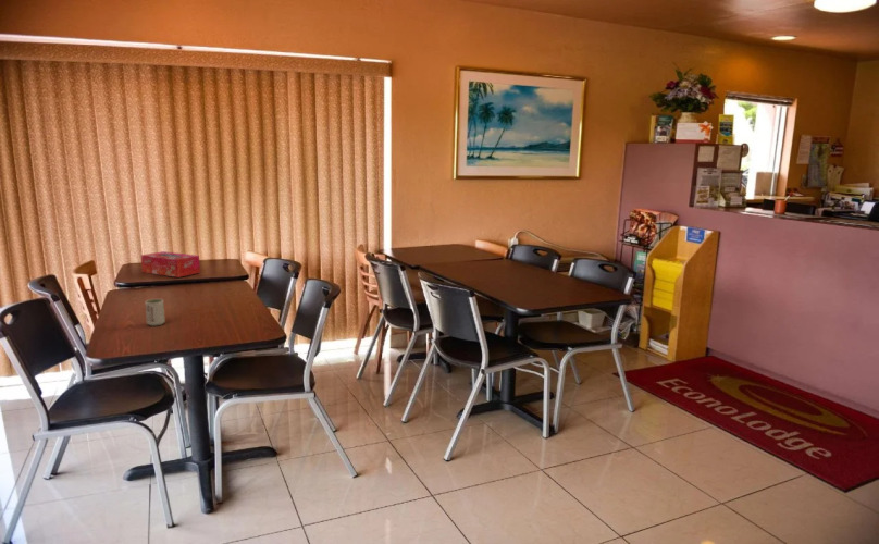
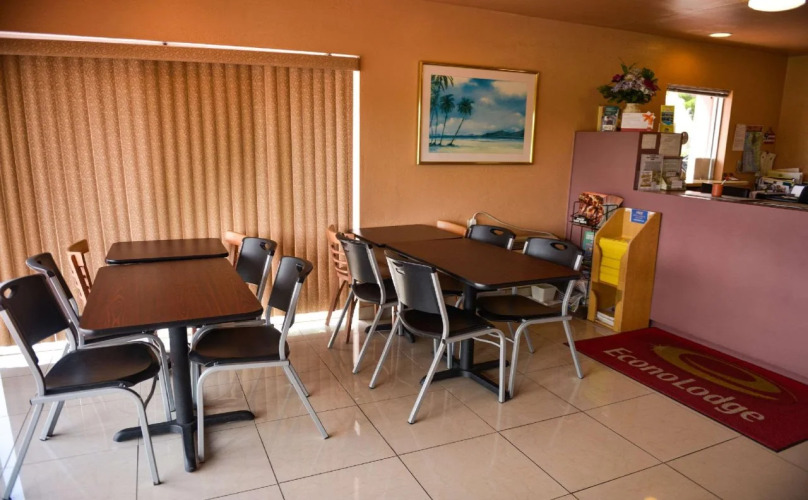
- cup (154, 312)
- tissue box (170, 263)
